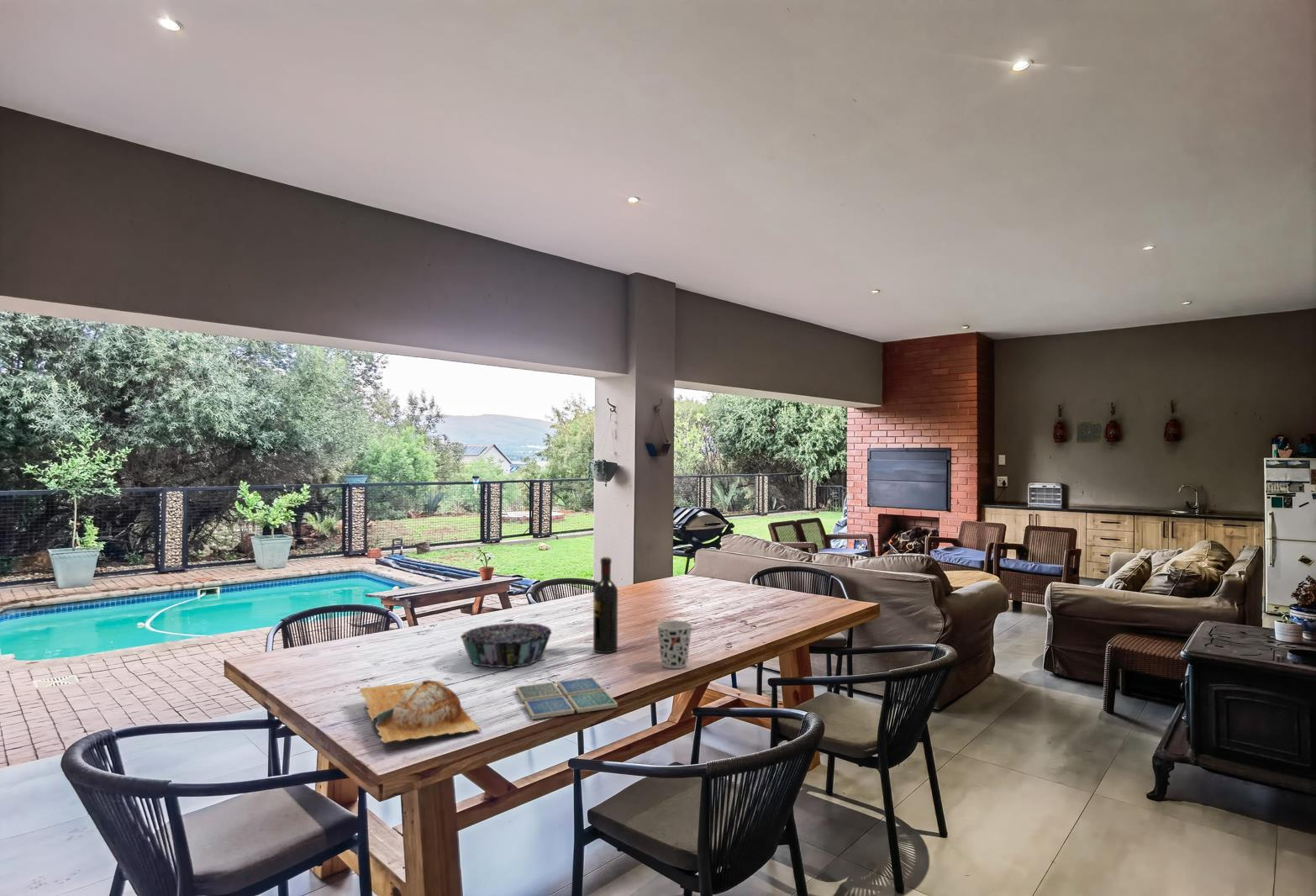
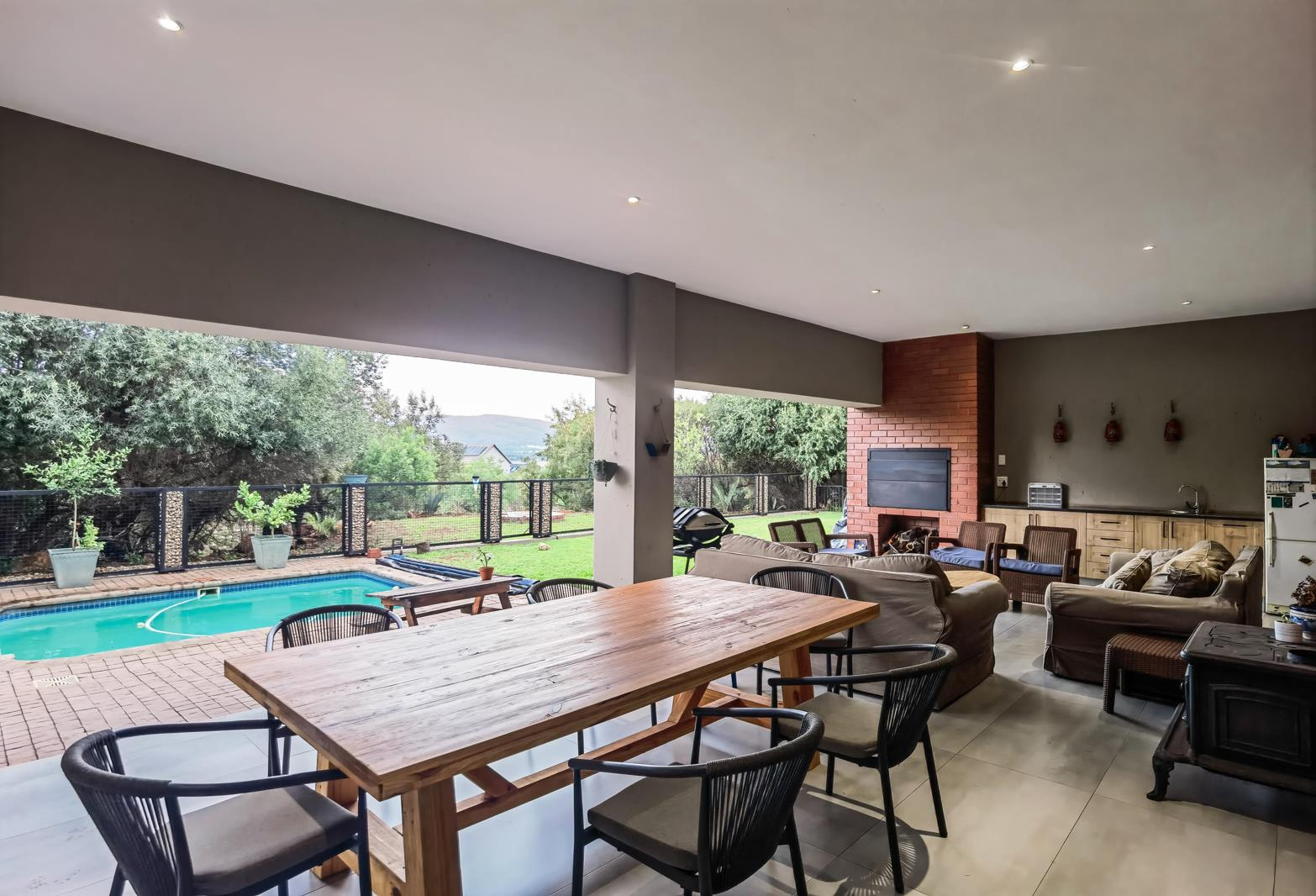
- decorative bowl (507, 646)
- cup (674, 645)
- chopping board (416, 696)
- wine bottle (605, 603)
- drink coaster (566, 696)
- decorative tile (1089, 432)
